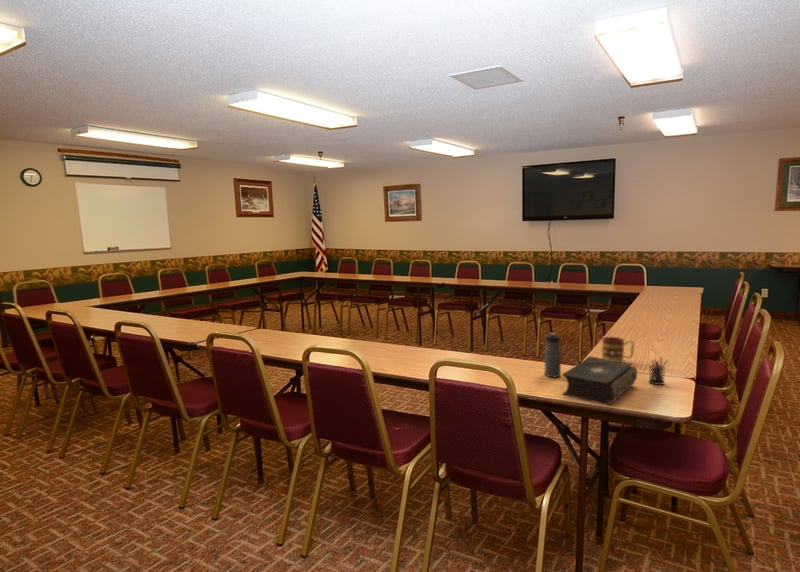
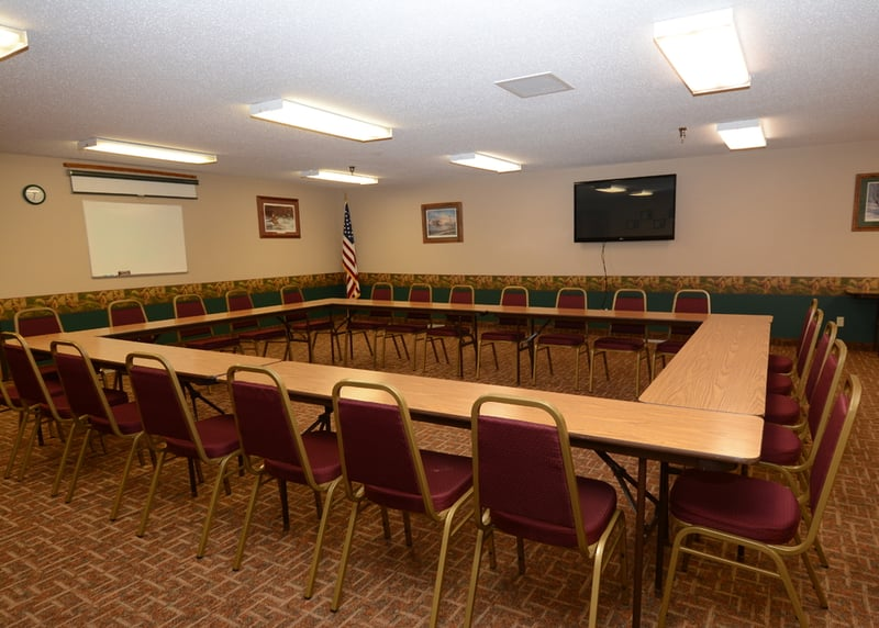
- pen holder (659, 369)
- mug (617, 350)
- book (599, 378)
- water bottle (552, 354)
